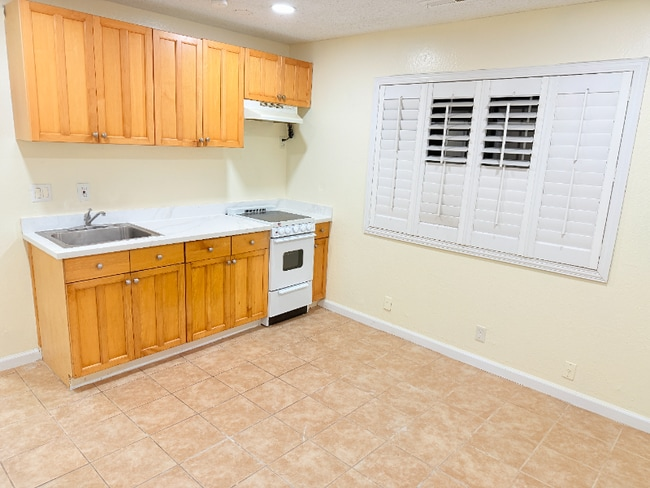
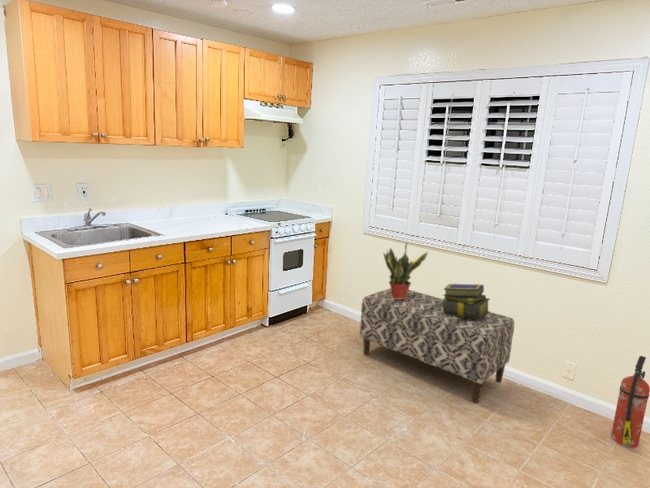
+ potted plant (404, 269)
+ stack of books (465, 300)
+ fire extinguisher (632, 401)
+ bench (431, 337)
